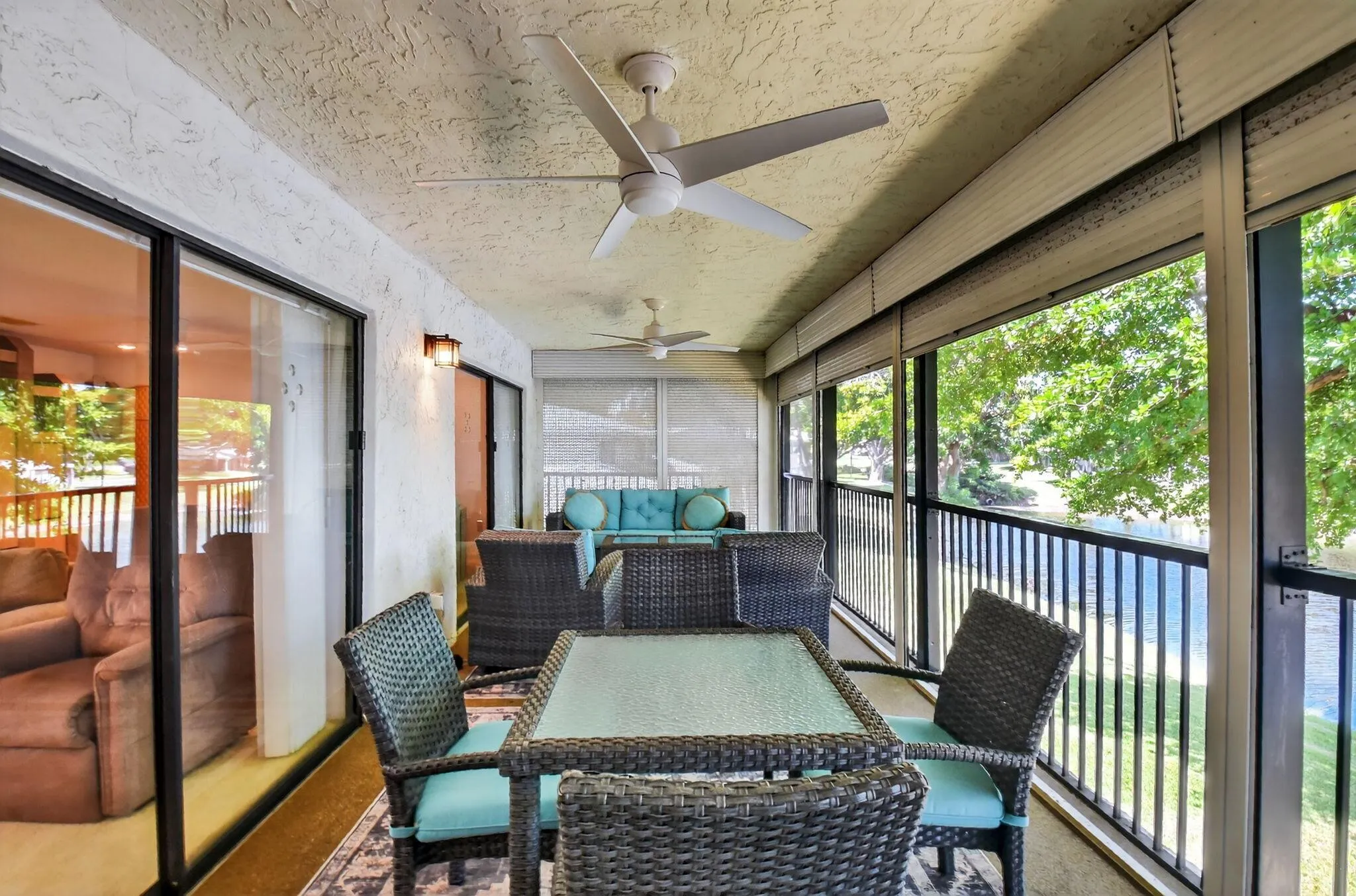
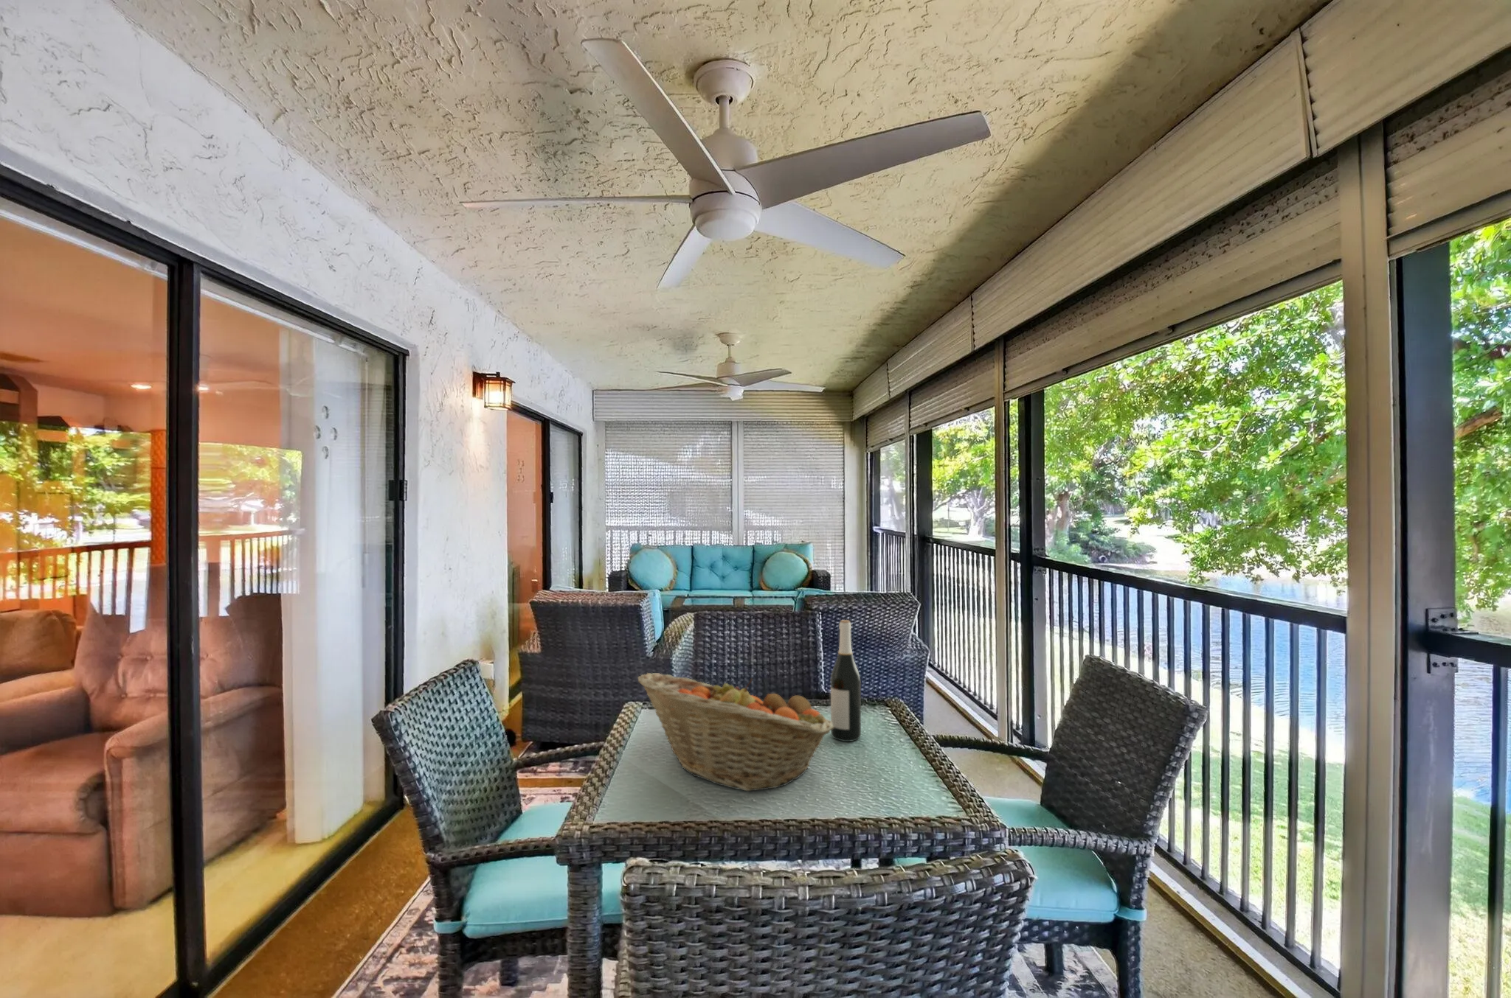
+ wine bottle (846, 678)
+ fruit basket (732, 717)
